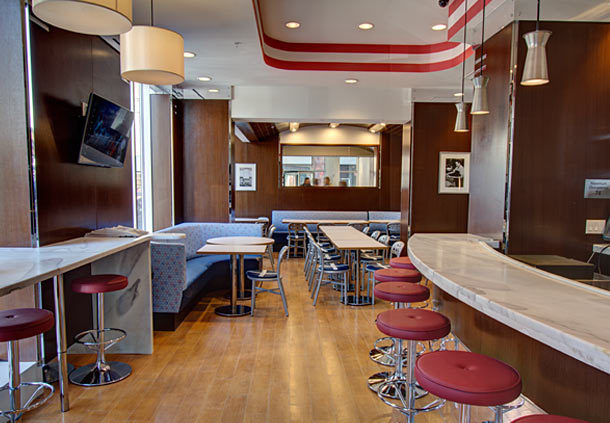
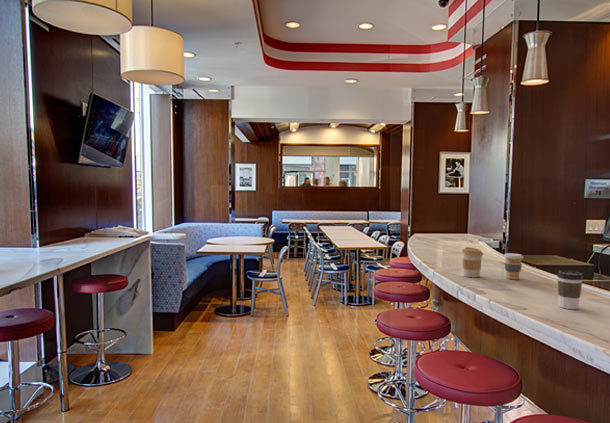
+ coffee cup (512, 266)
+ coffee cup (471, 262)
+ coffee cup (569, 289)
